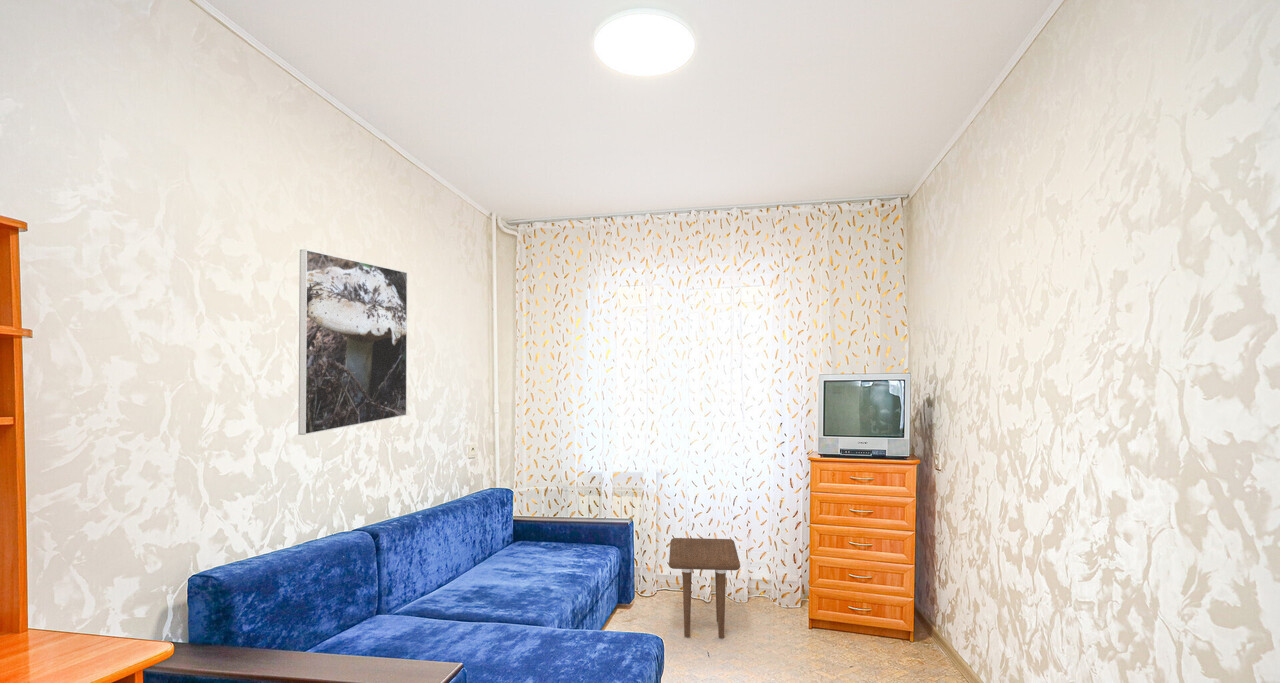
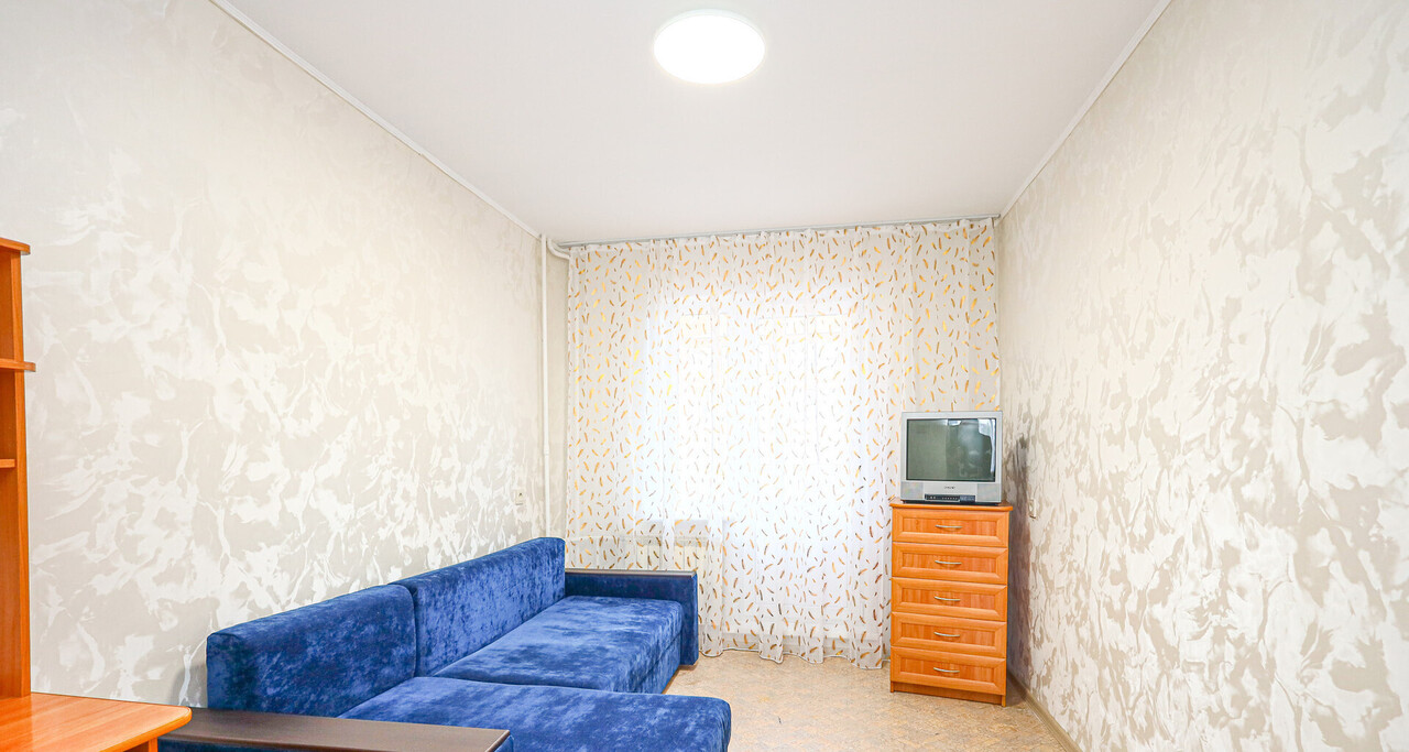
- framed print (359, 342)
- side table (690, 588)
